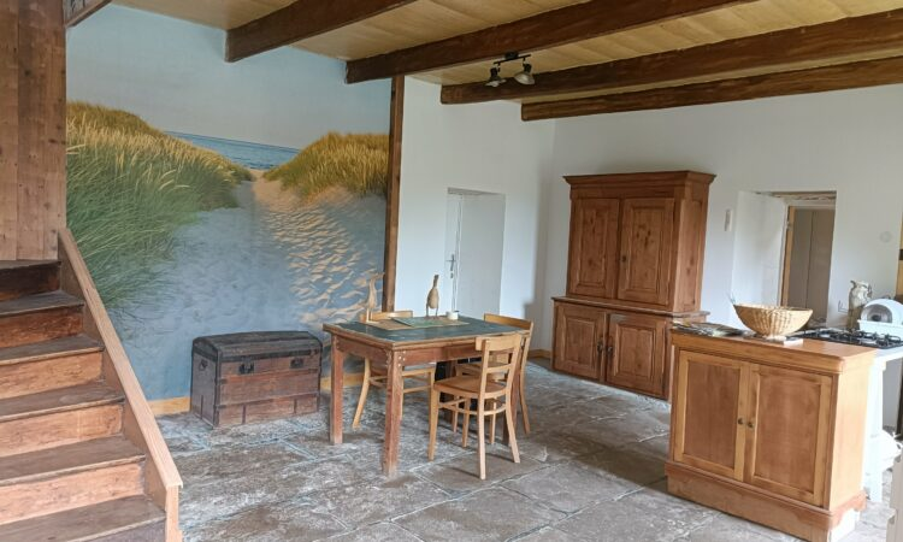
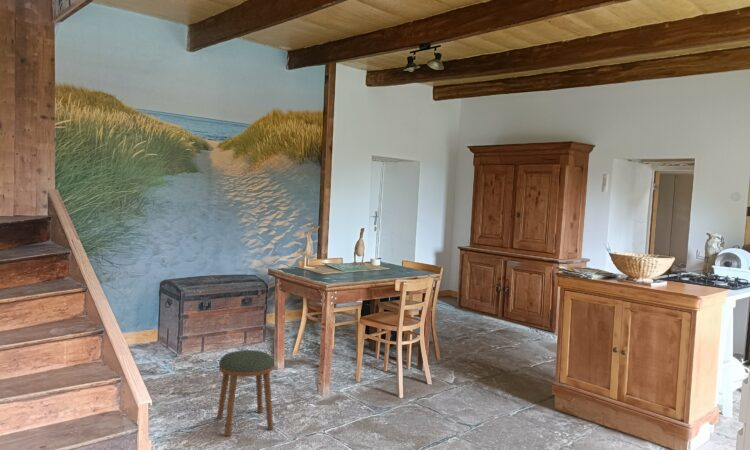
+ stool (235, 388)
